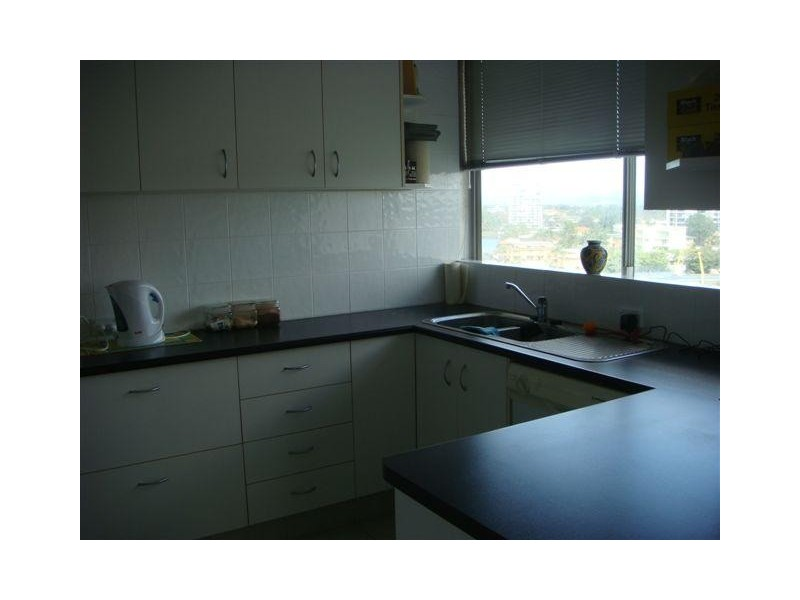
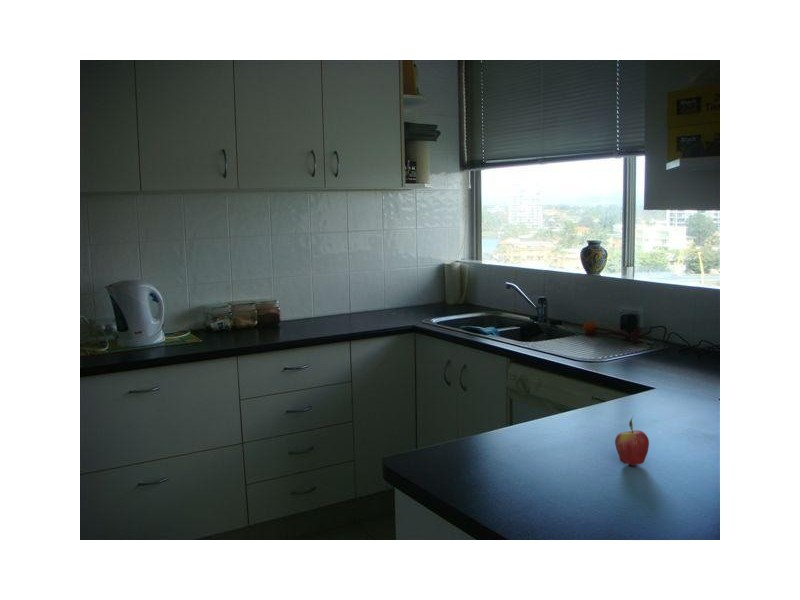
+ fruit (631, 440)
